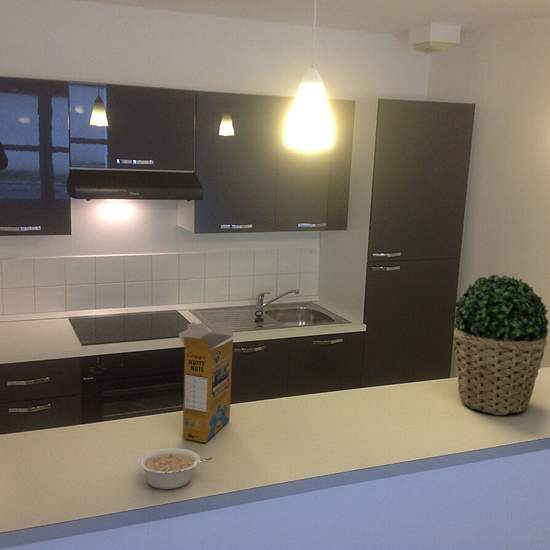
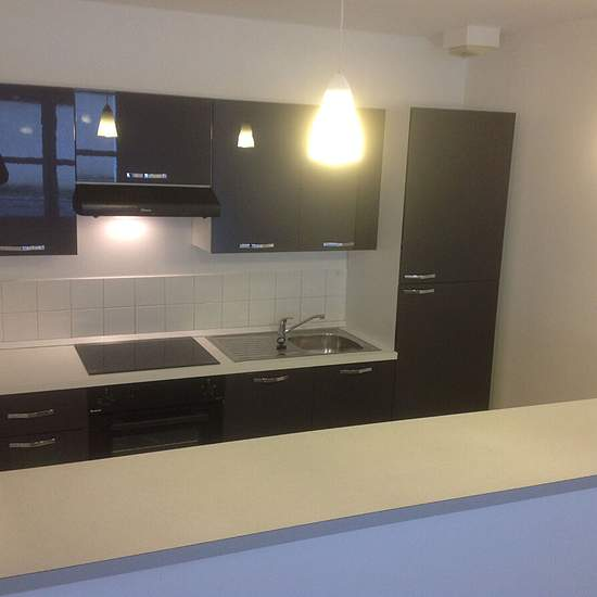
- potted plant (498, 340)
- legume (171, 467)
- cereal box (212, 378)
